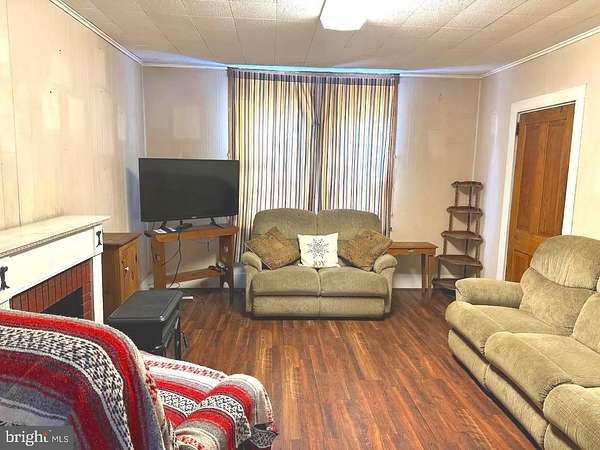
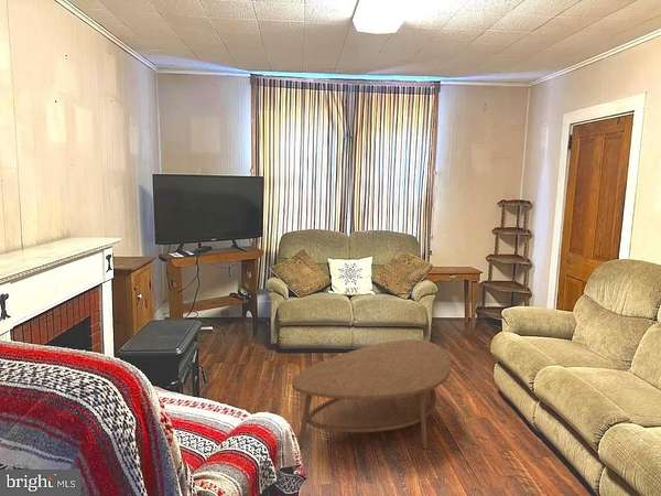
+ coffee table (386, 397)
